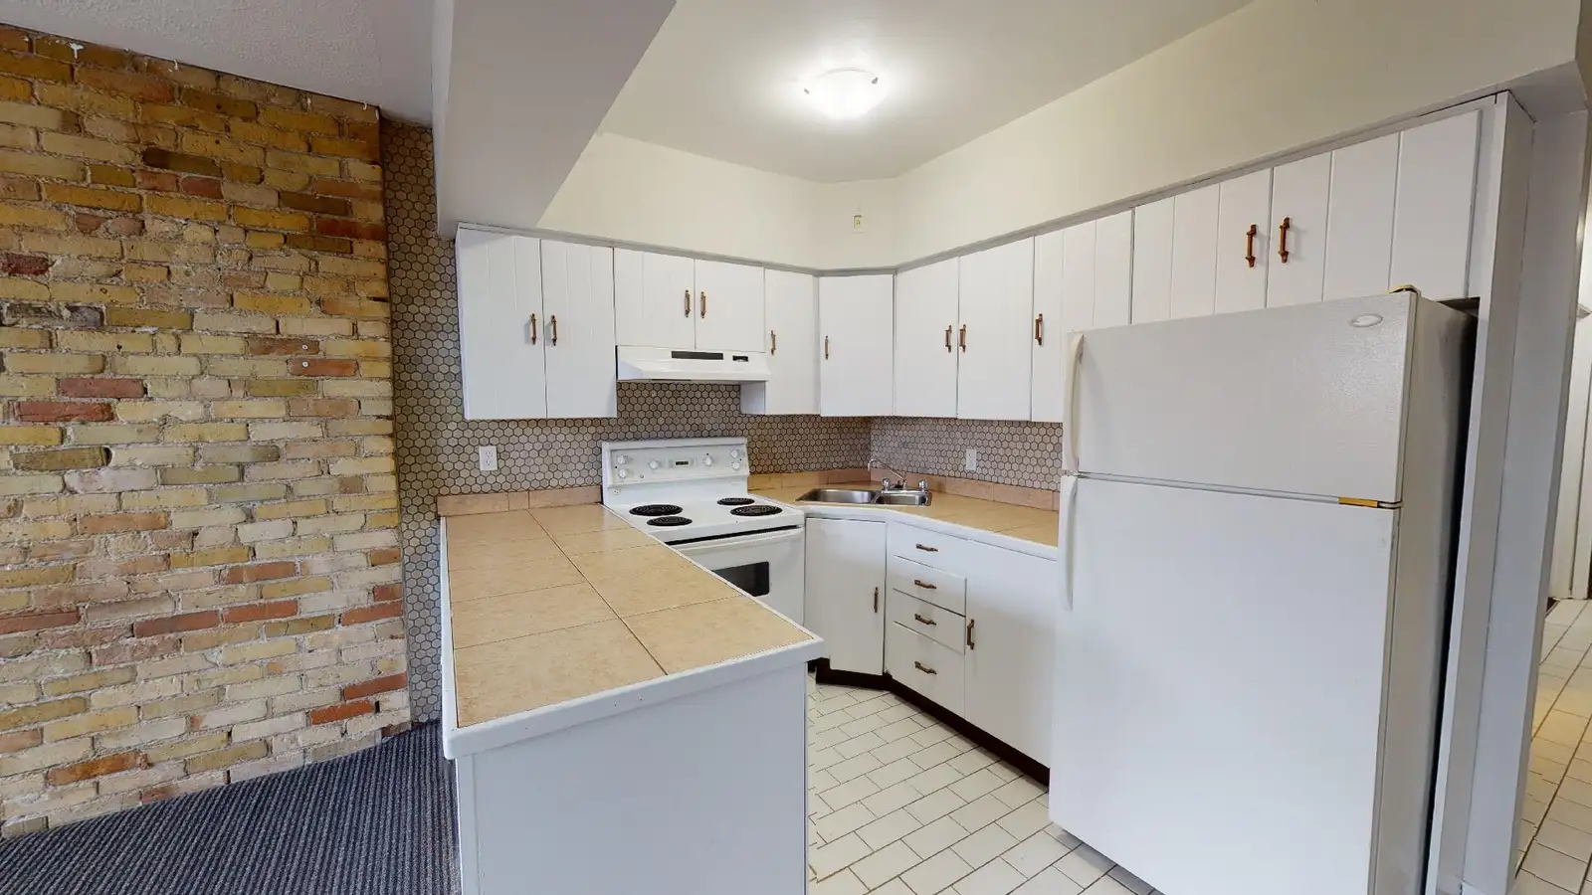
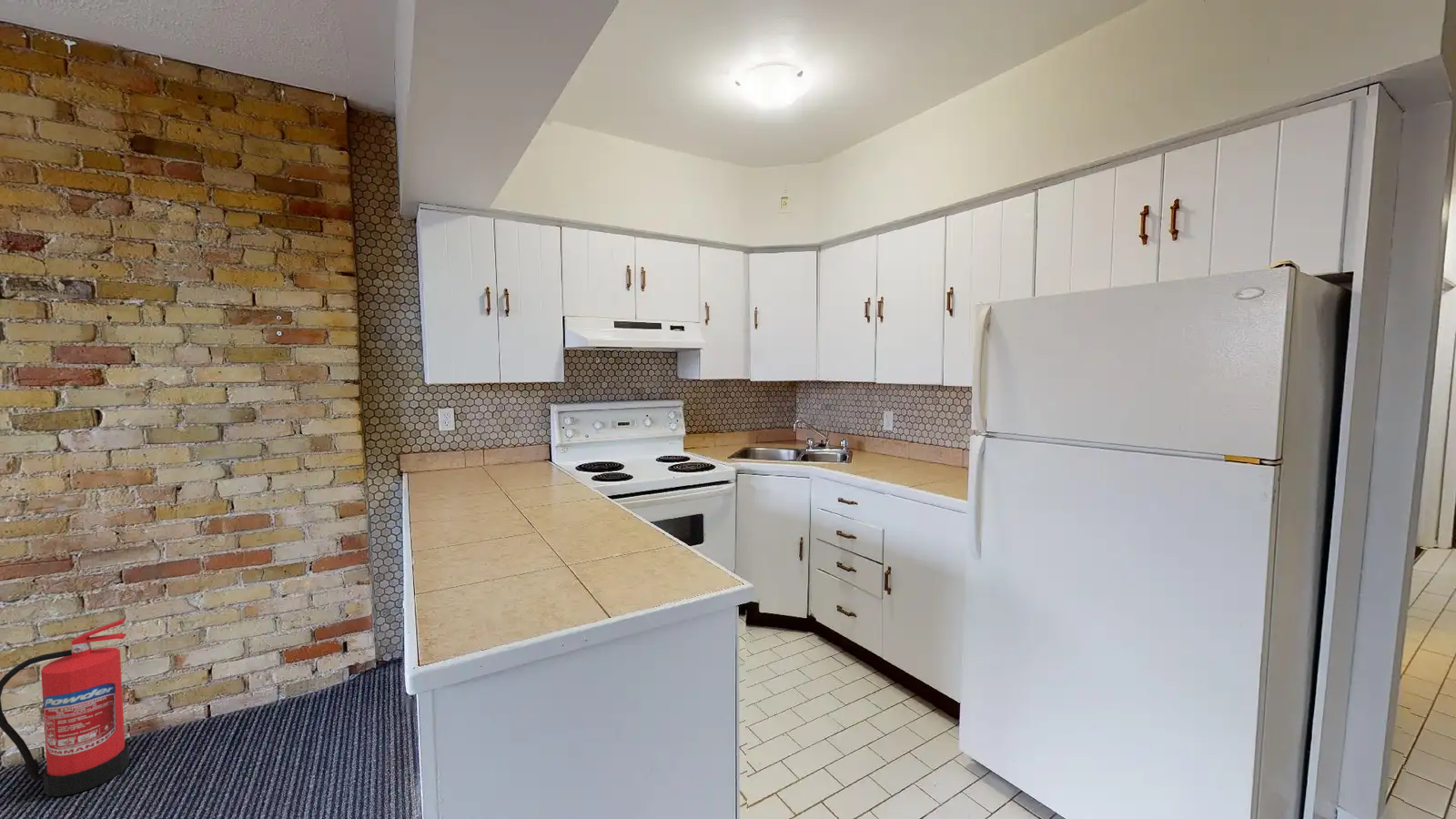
+ fire extinguisher (63, 705)
